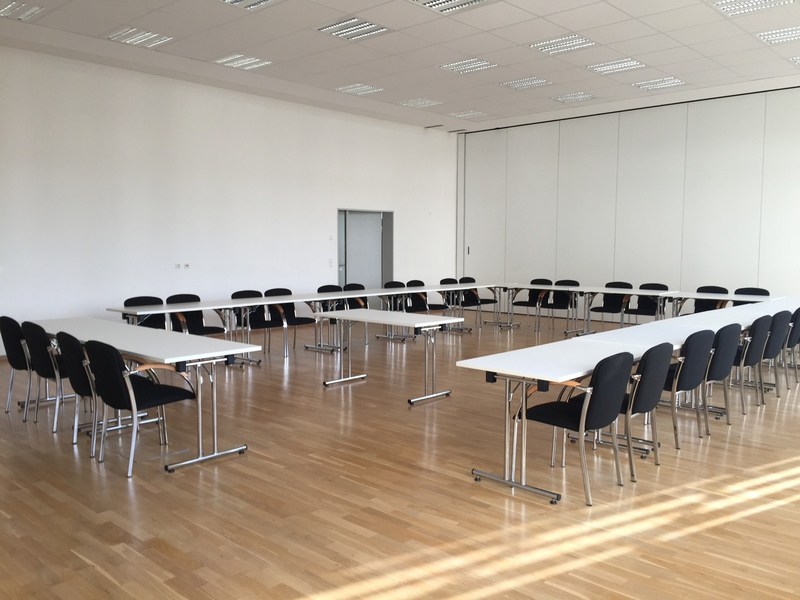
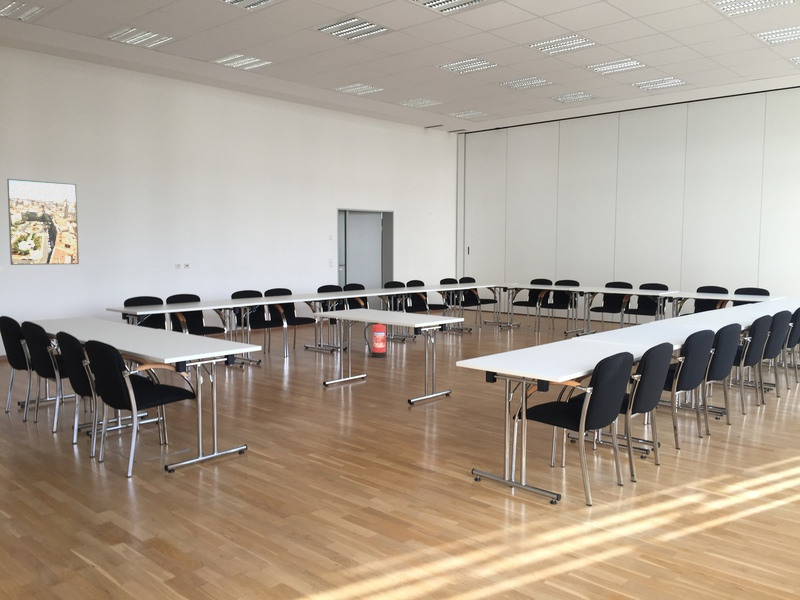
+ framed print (44, 223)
+ fire extinguisher (375, 336)
